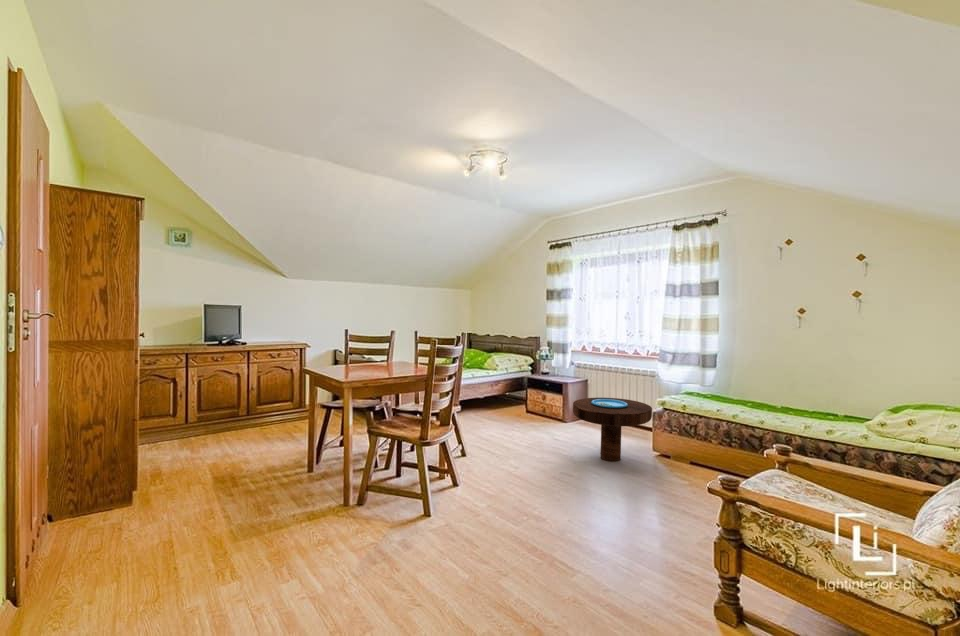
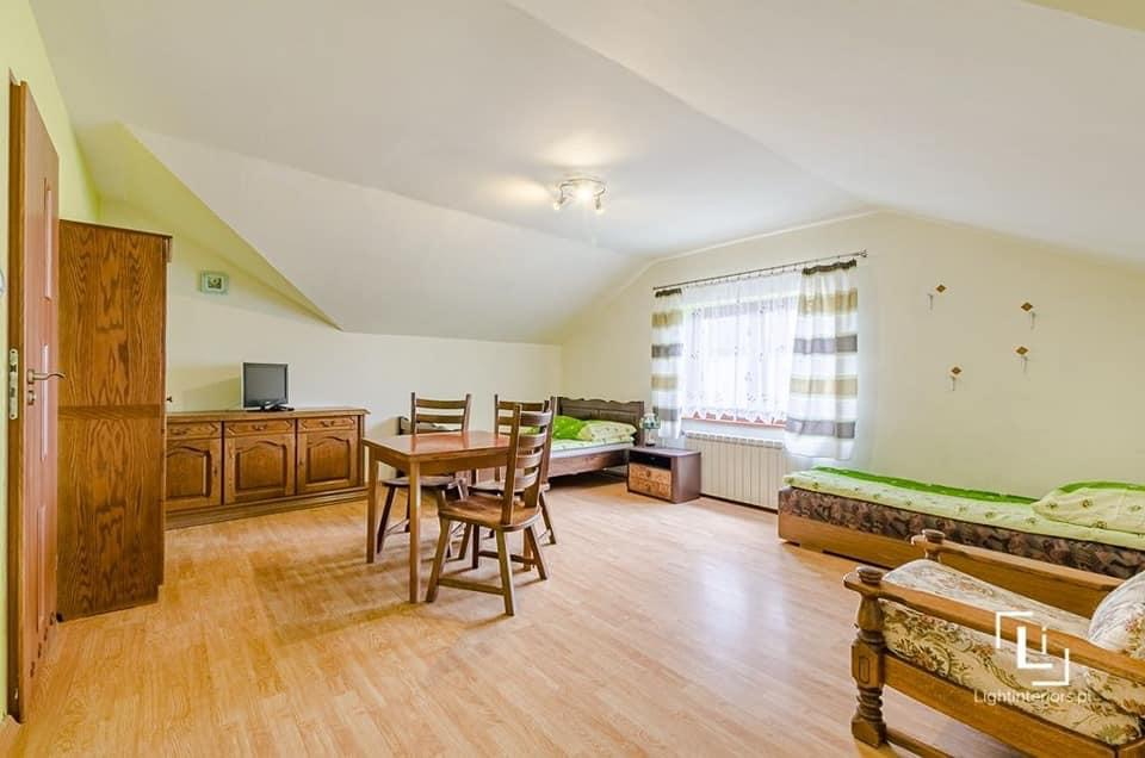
- side table (611, 430)
